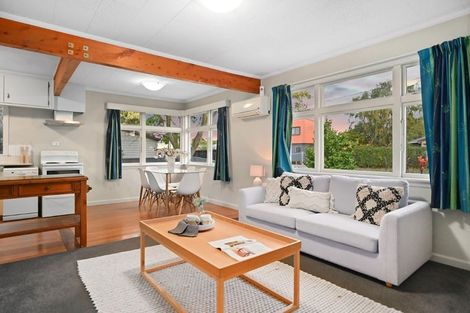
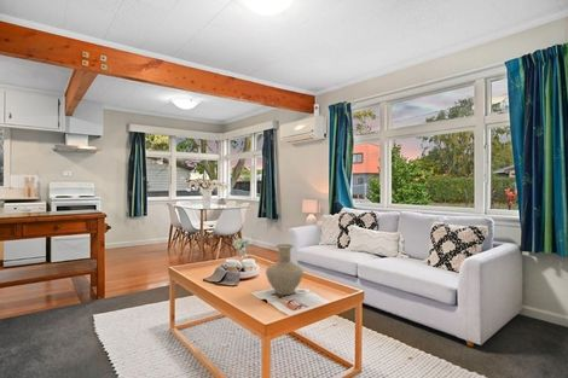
+ vase (284, 268)
